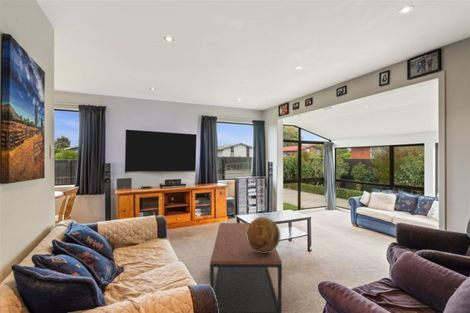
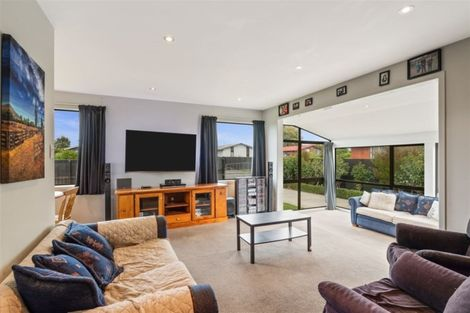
- coffee table (243, 263)
- decorative sphere (263, 234)
